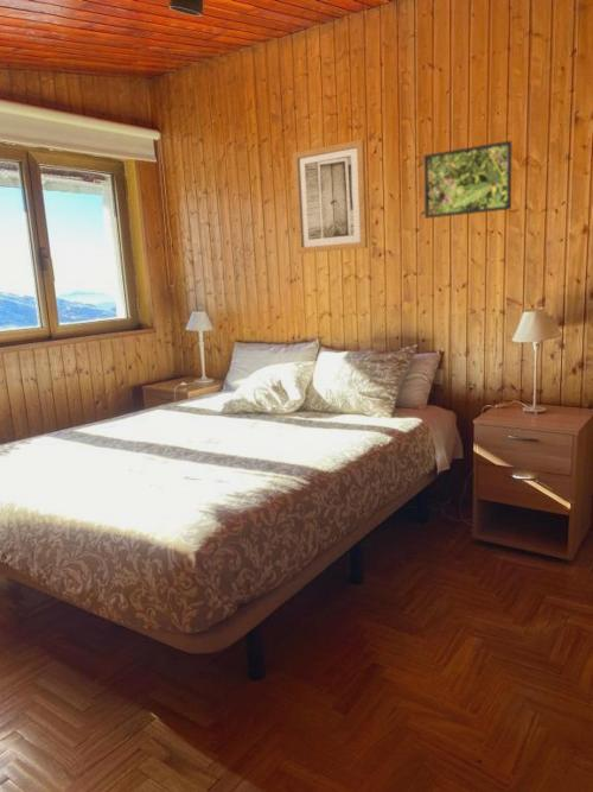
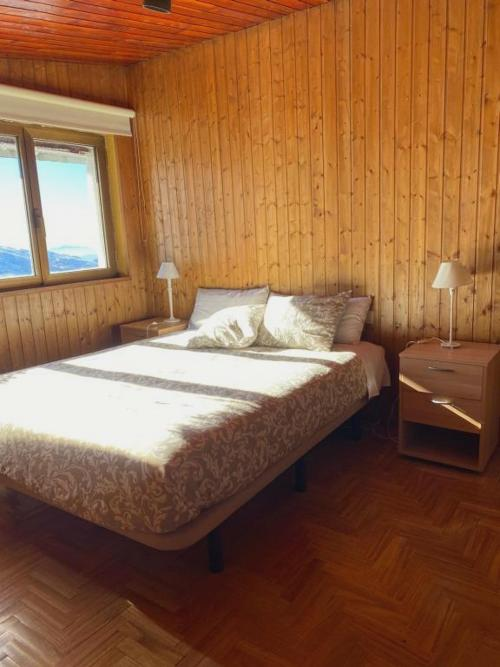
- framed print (466, 180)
- wall art (329, 199)
